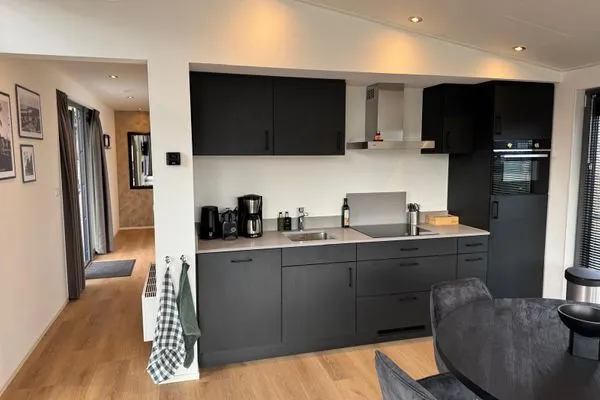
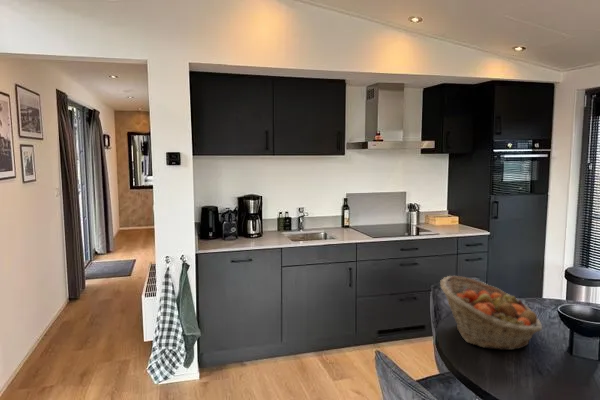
+ fruit basket (488, 309)
